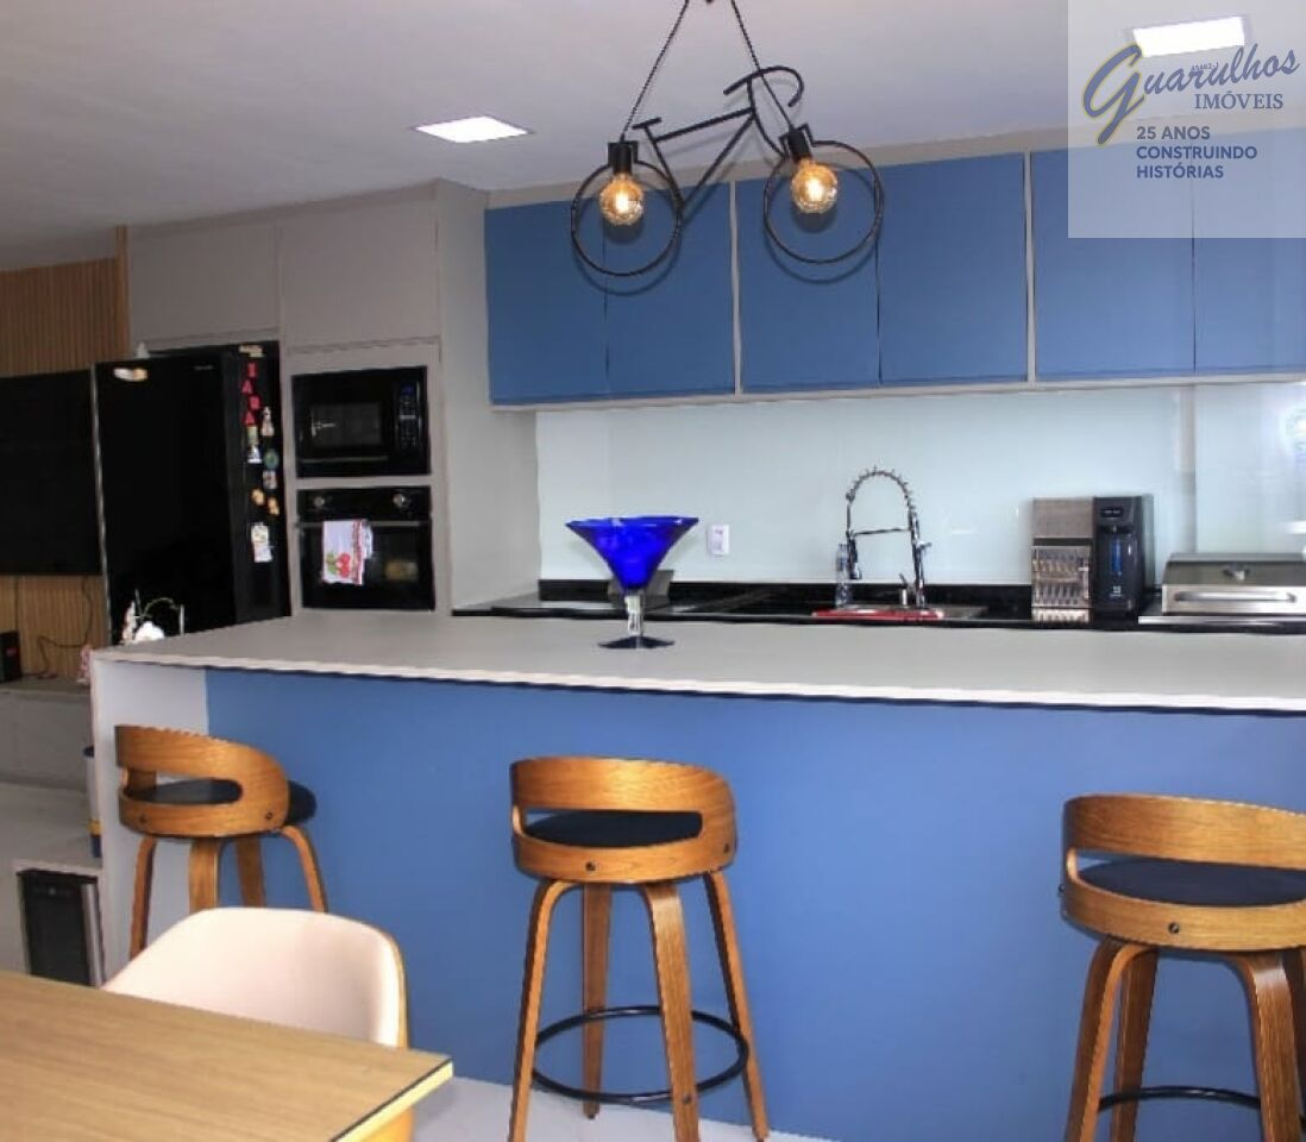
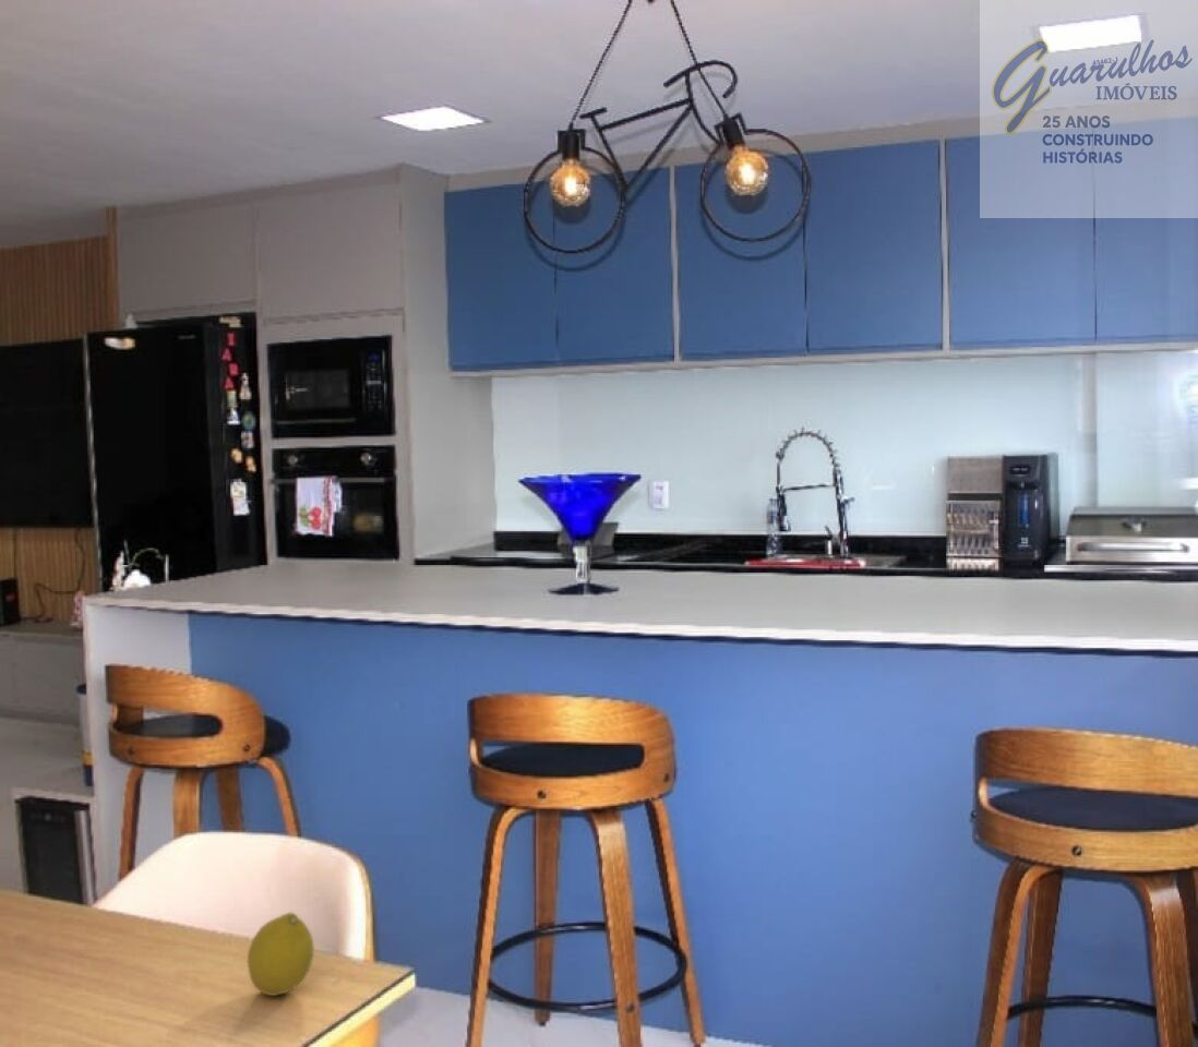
+ fruit (279, 952)
